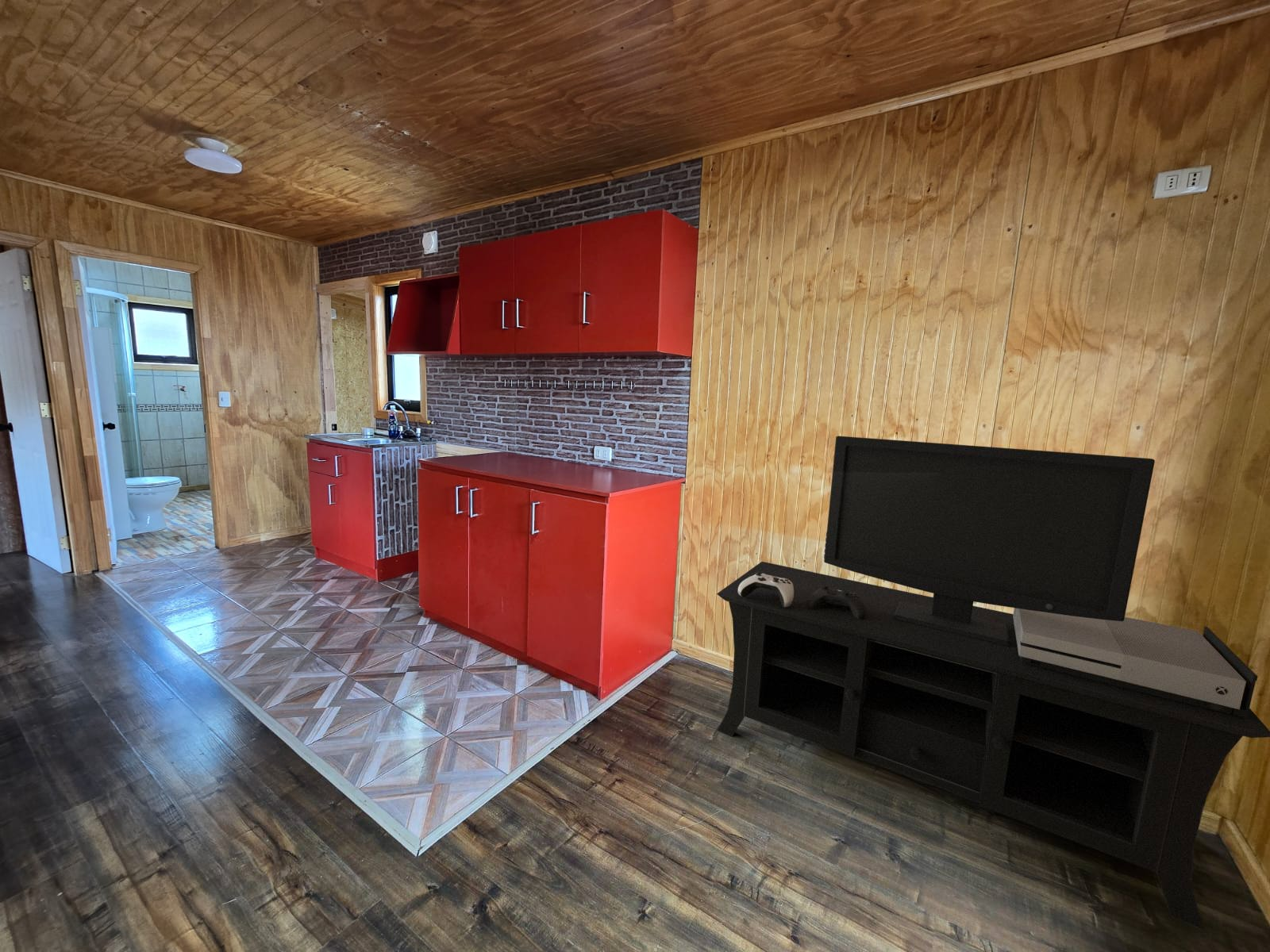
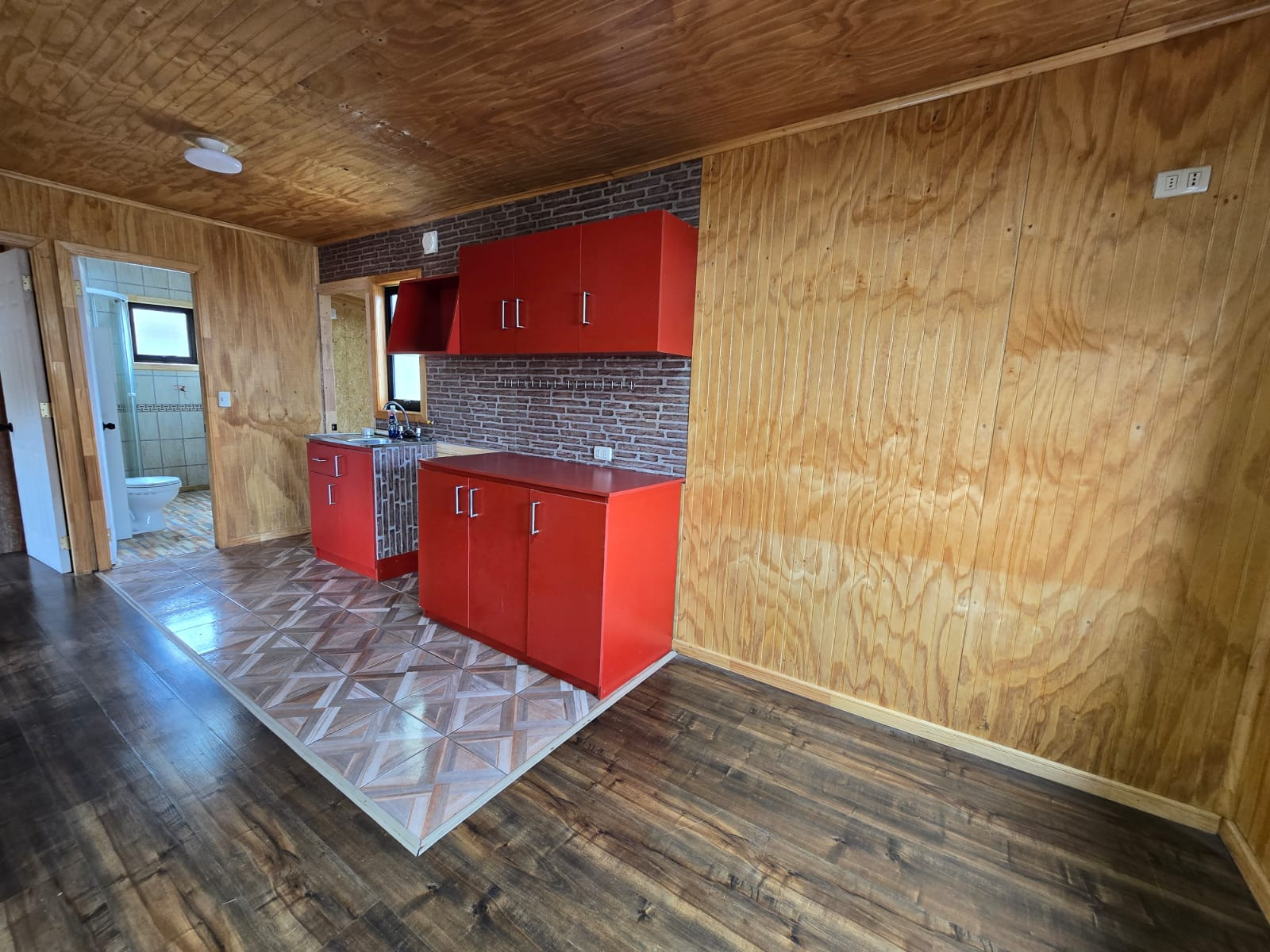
- media console (936, 618)
